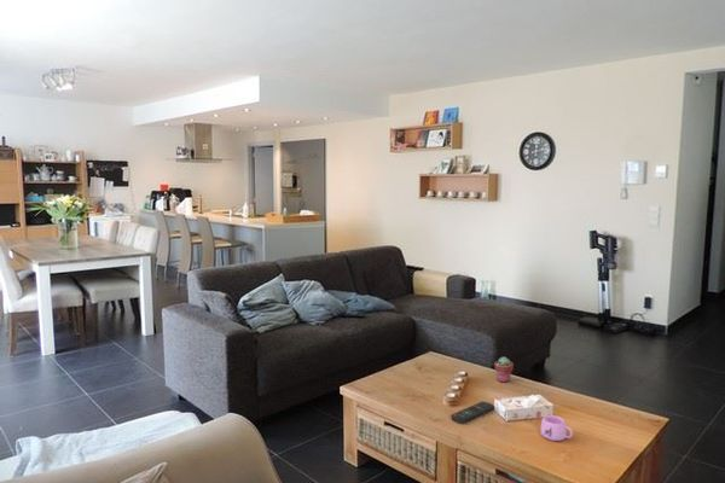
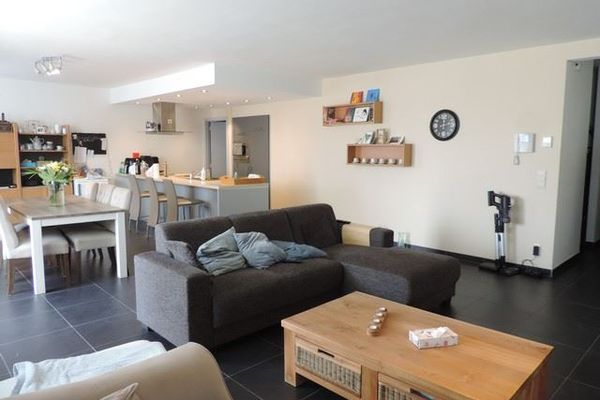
- remote control (472, 412)
- mug (556, 429)
- potted succulent (503, 368)
